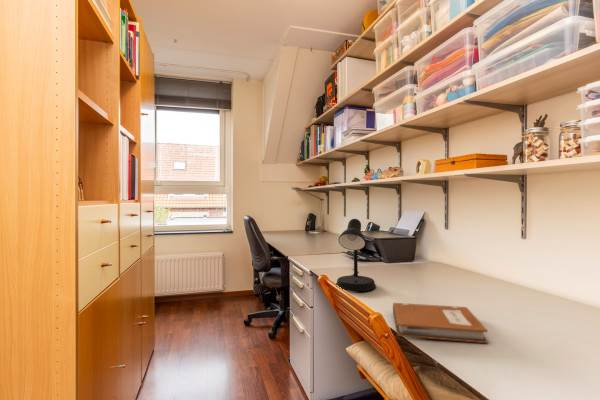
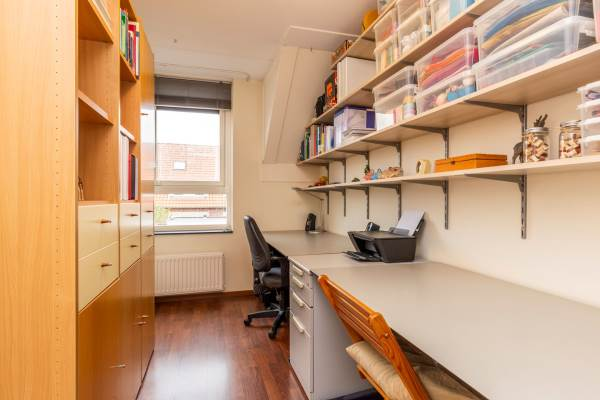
- notebook (436, 319)
- desk lamp (355, 248)
